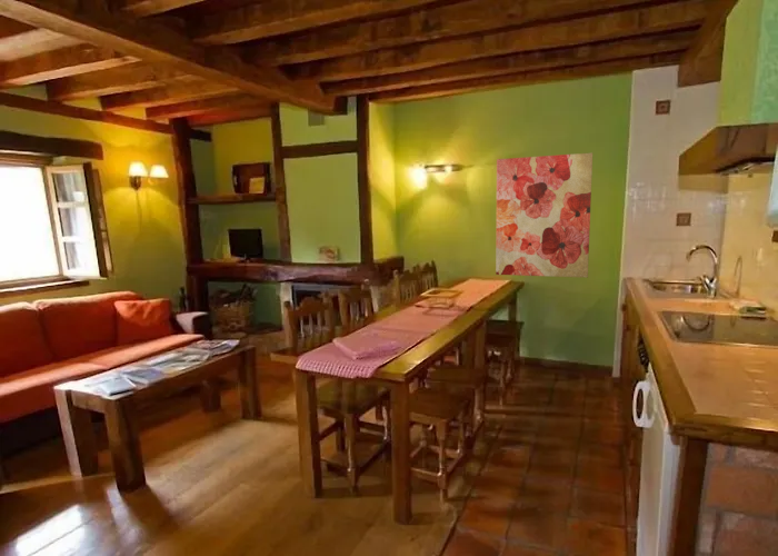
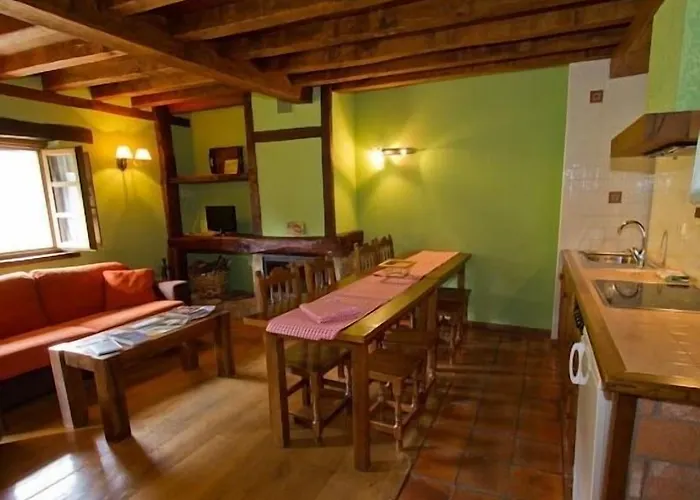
- wall art (541, 217)
